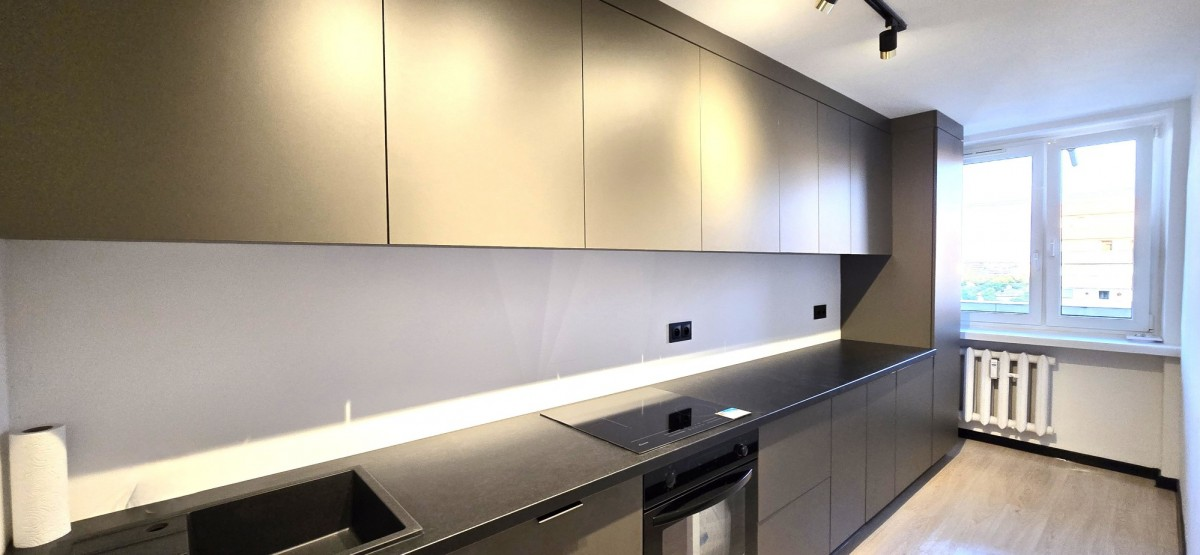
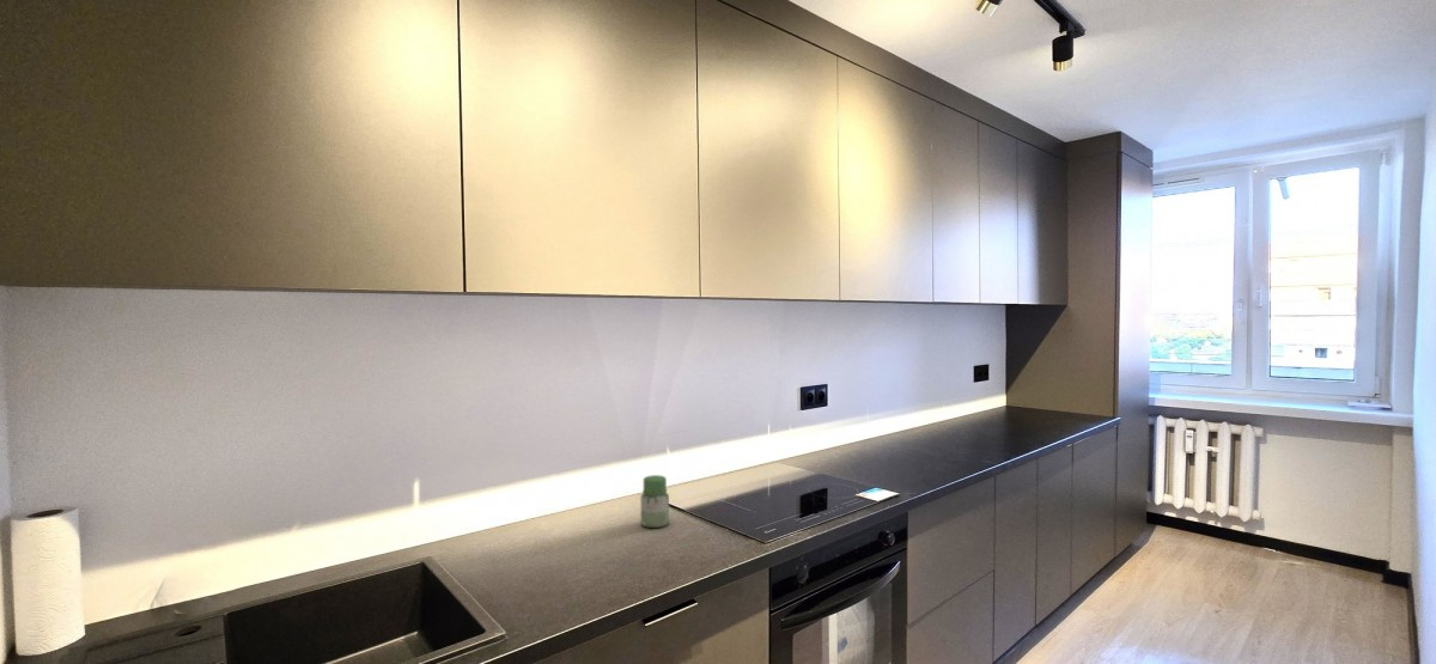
+ jar (655, 500)
